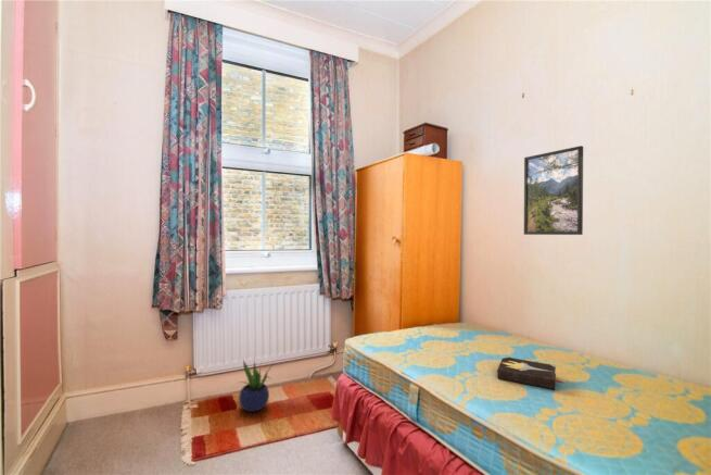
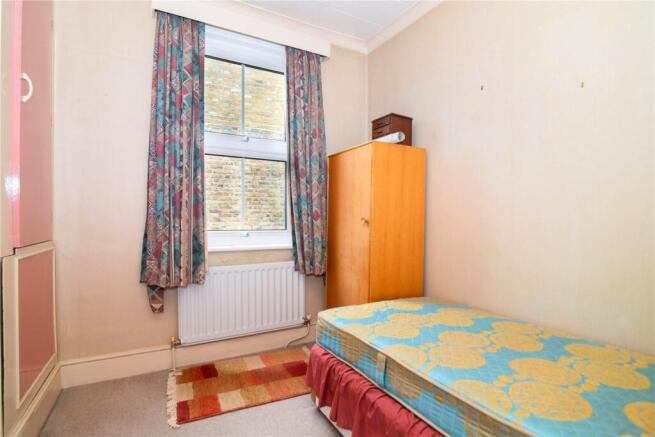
- potted plant (255, 383)
- hardback book (526, 371)
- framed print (551, 193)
